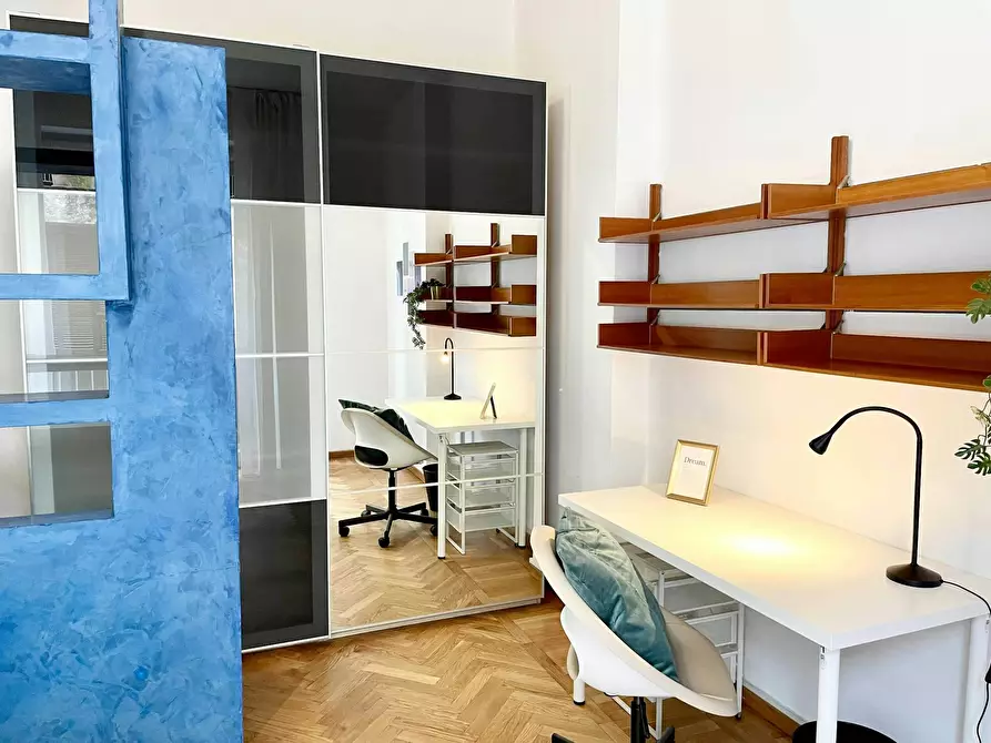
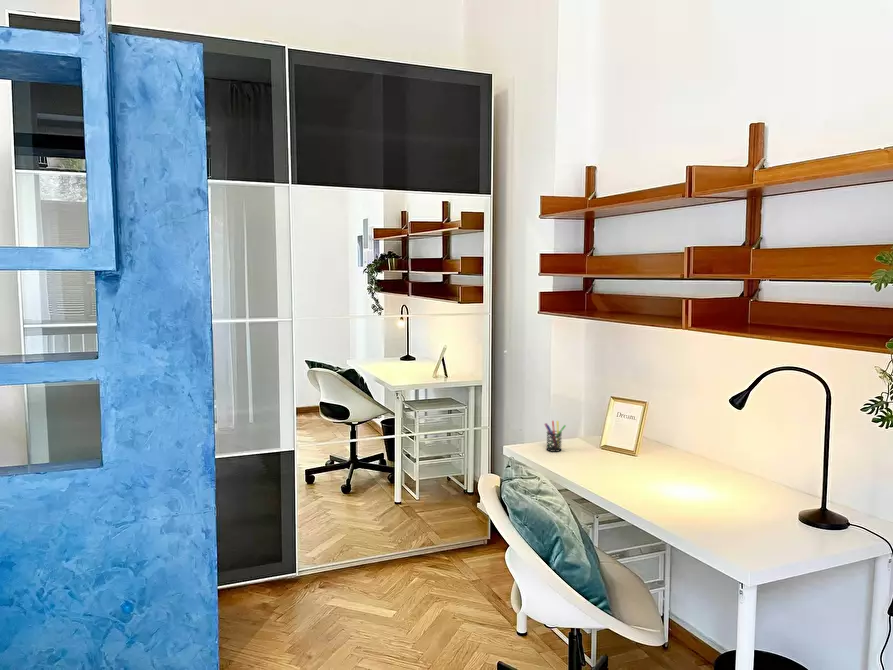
+ pen holder (555, 434)
